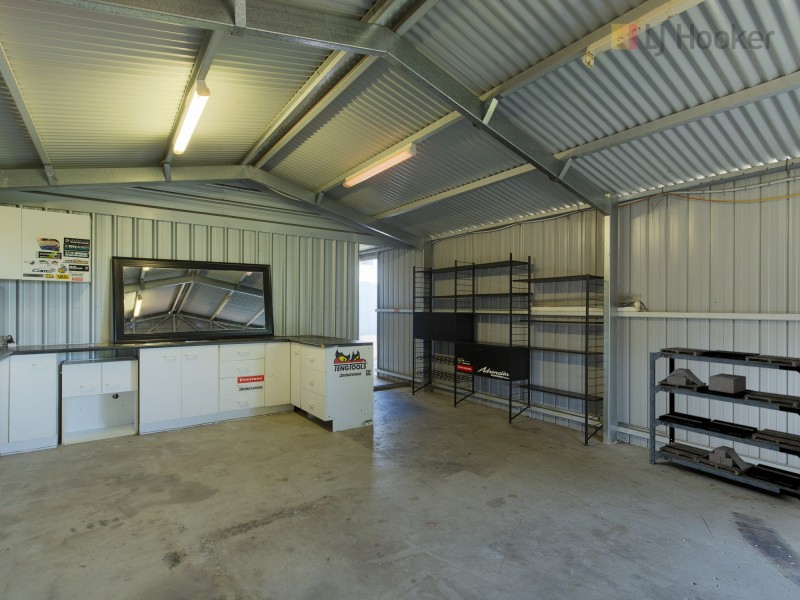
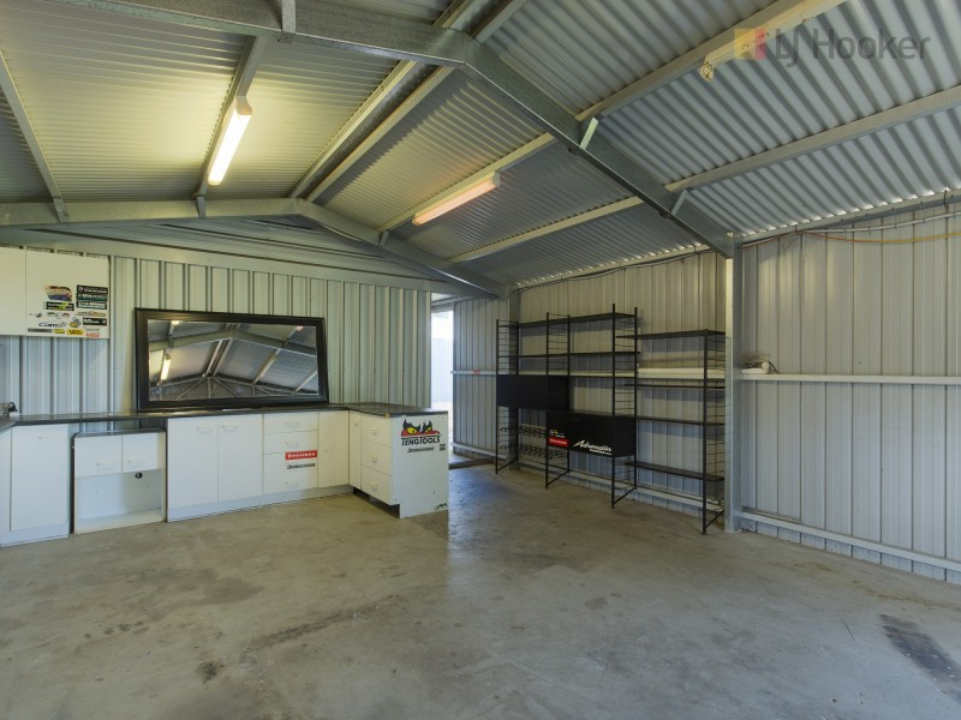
- shelving unit (730, 422)
